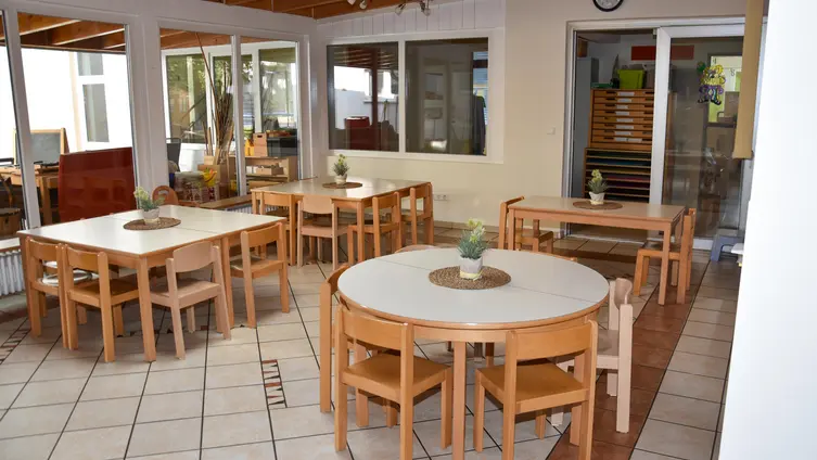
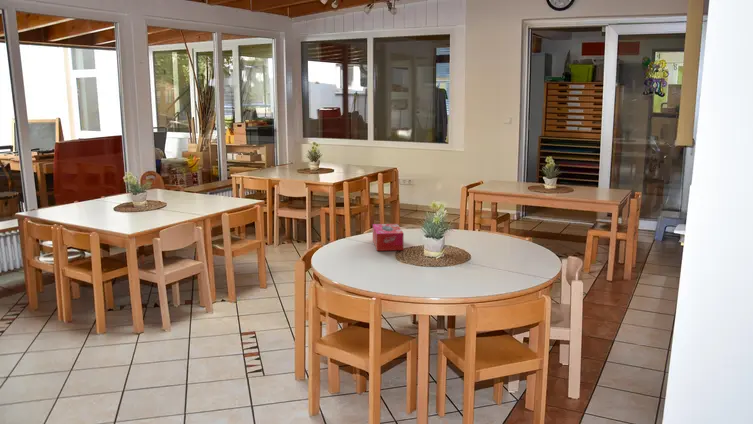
+ tissue box (387, 236)
